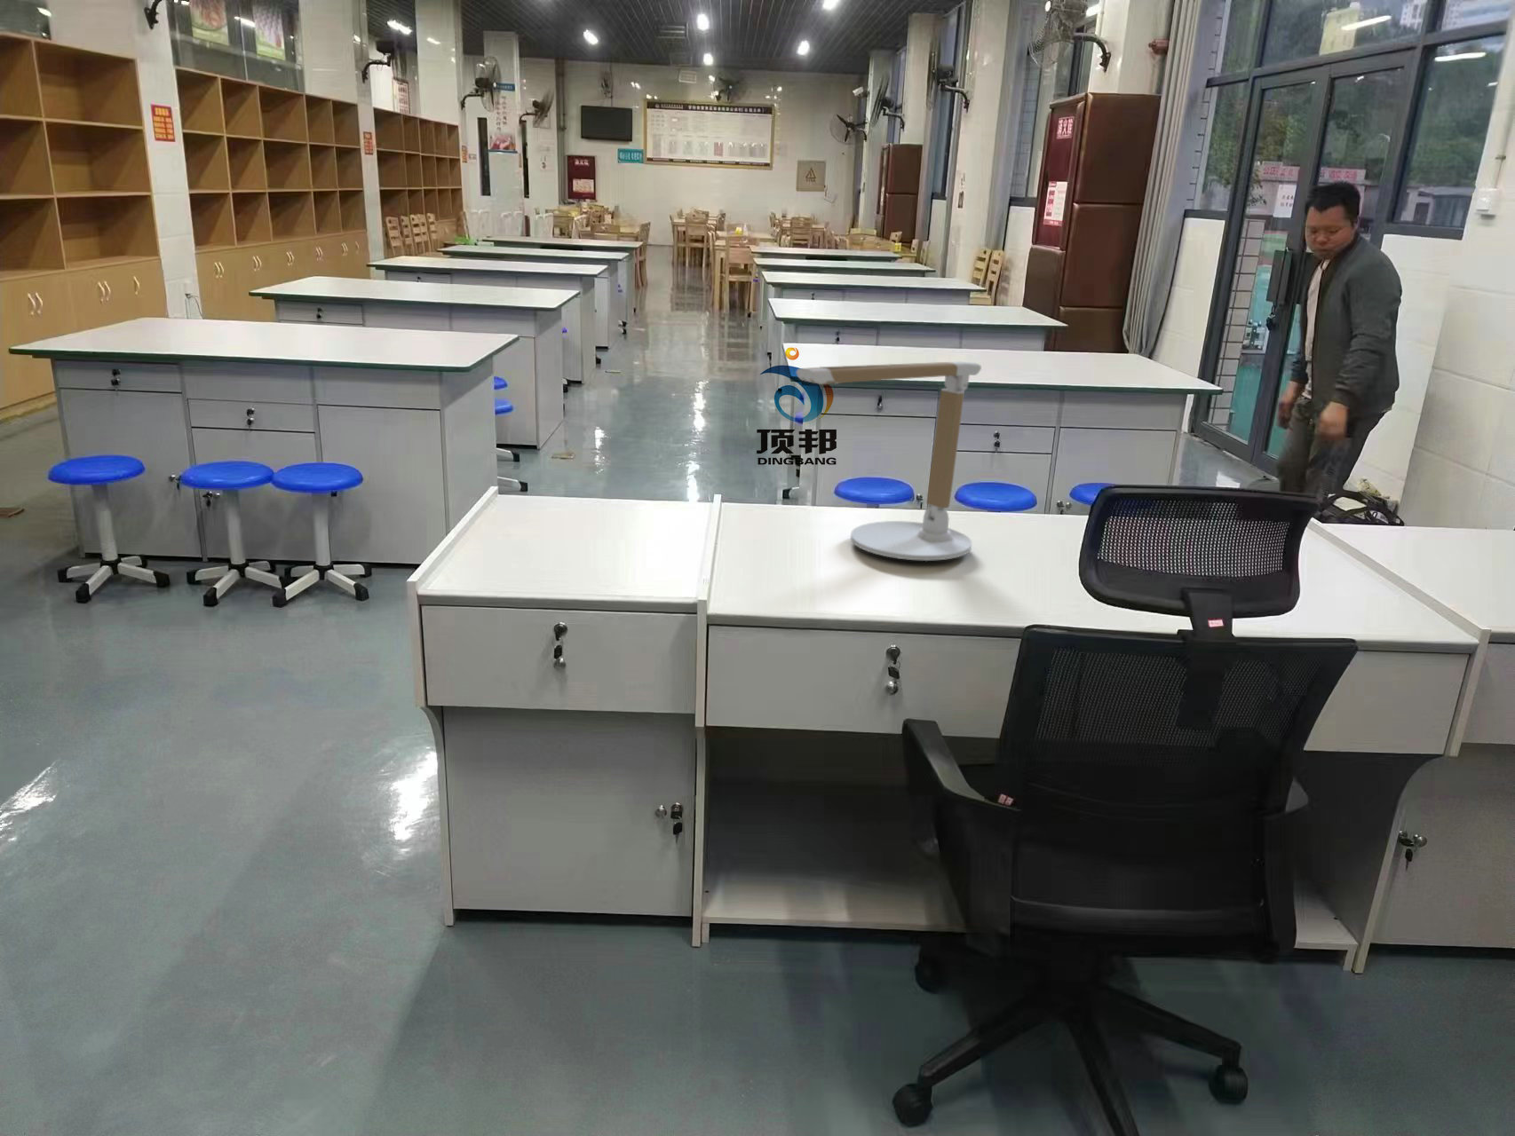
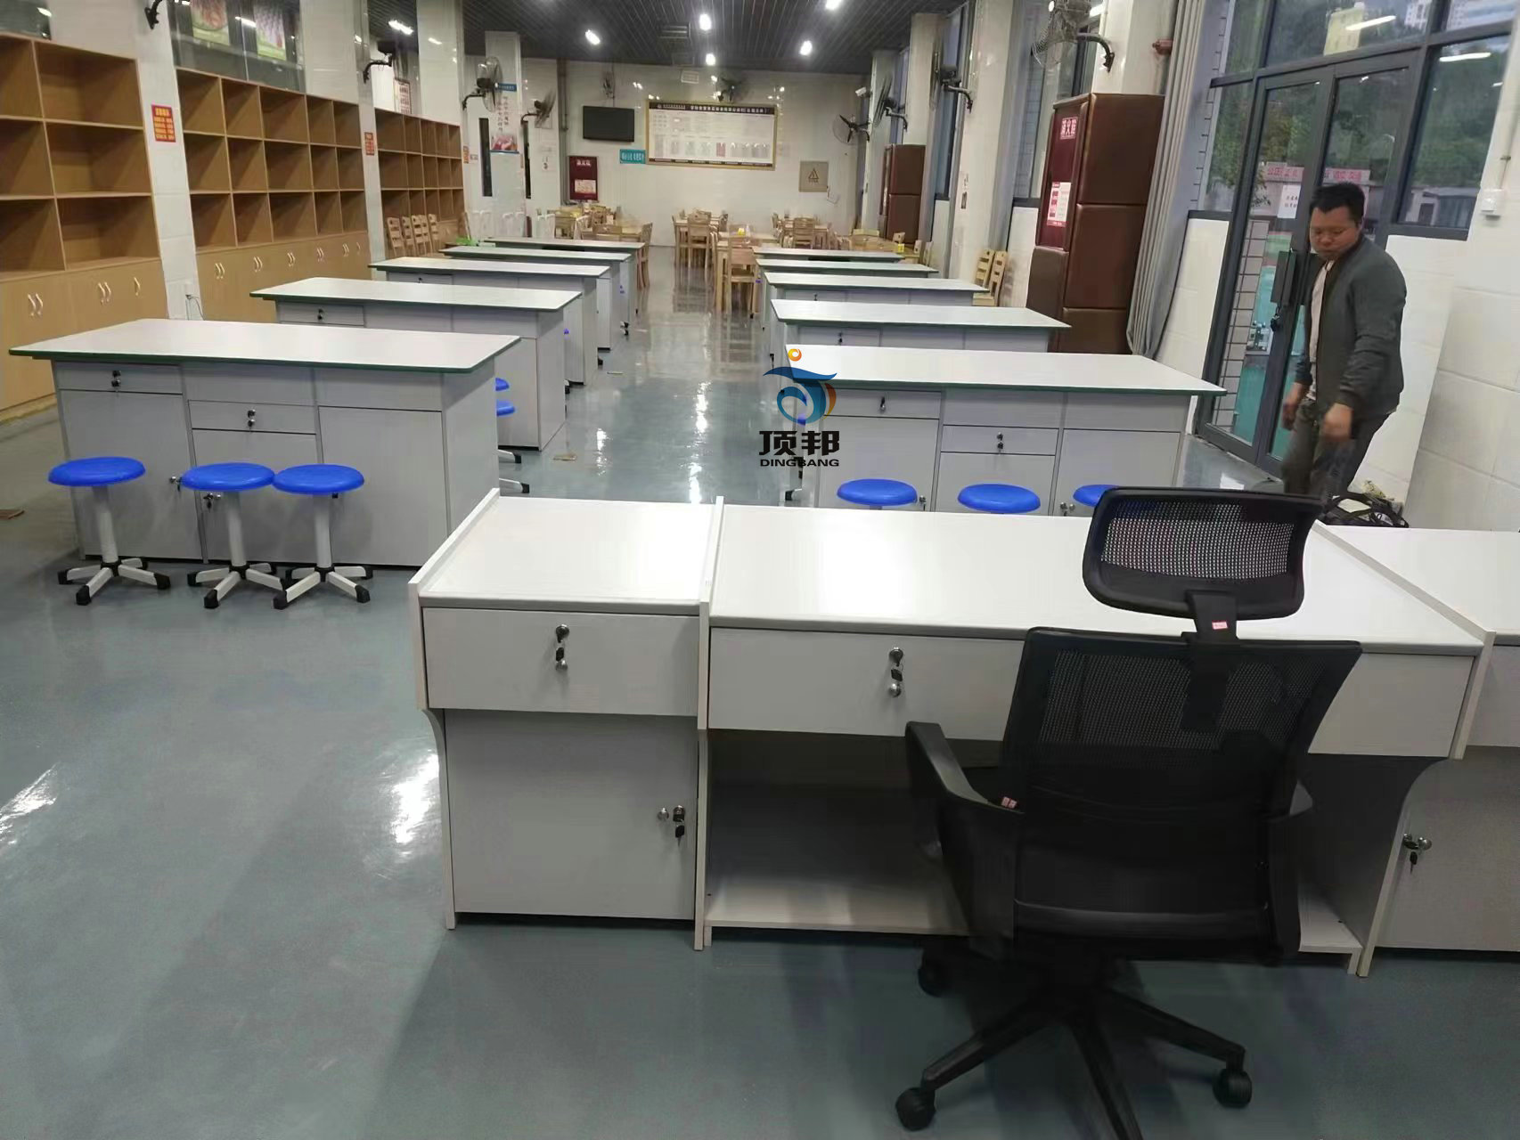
- desk lamp (931, 465)
